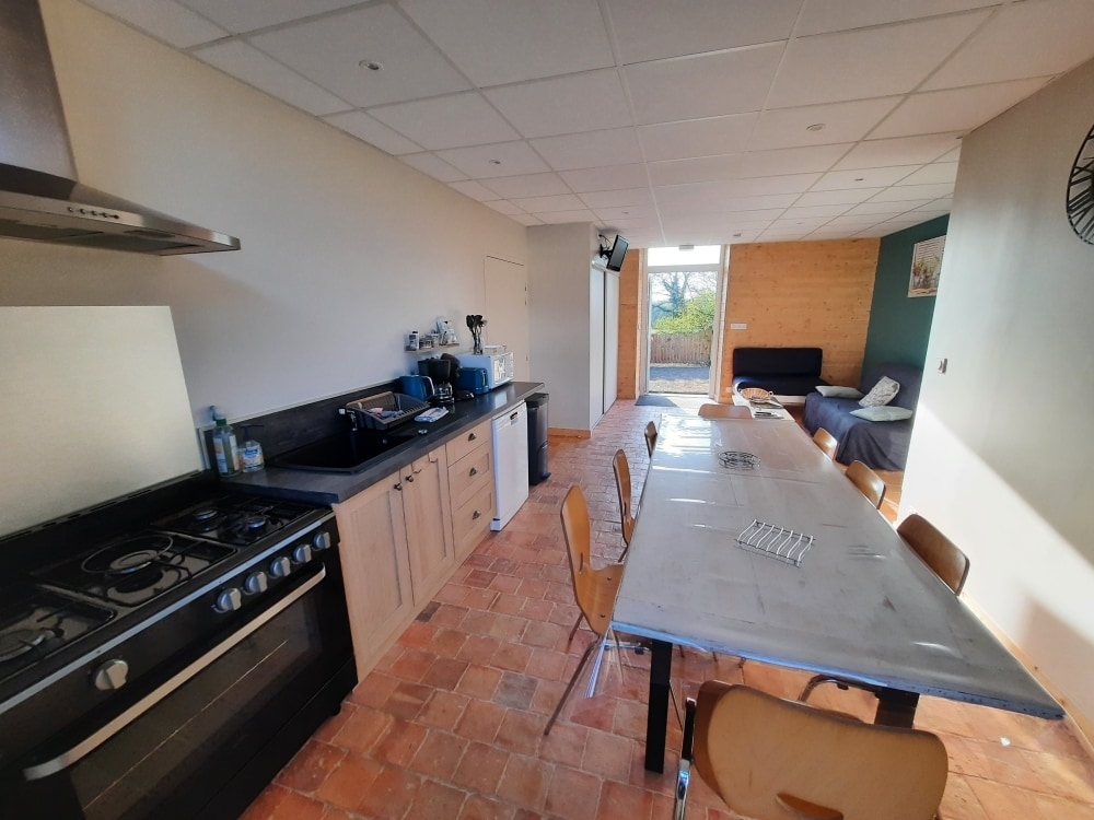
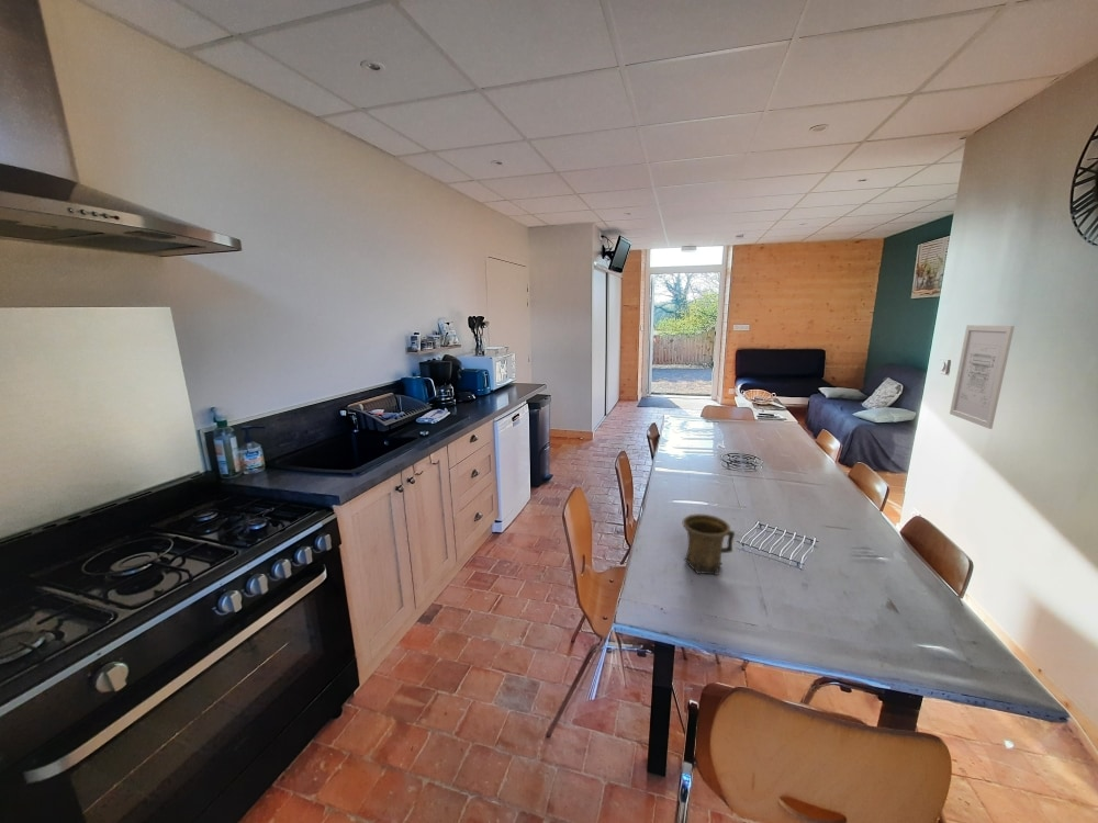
+ wall art (978, 374)
+ mug (704, 544)
